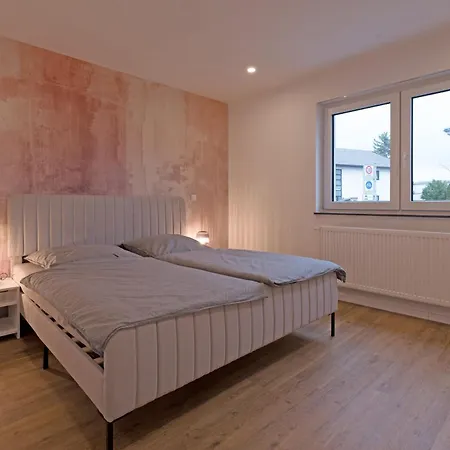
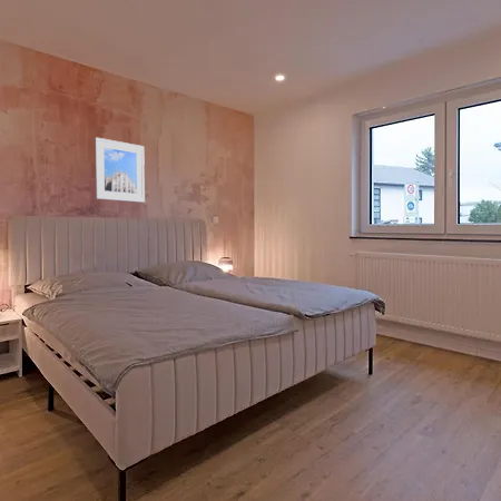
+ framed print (120, 170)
